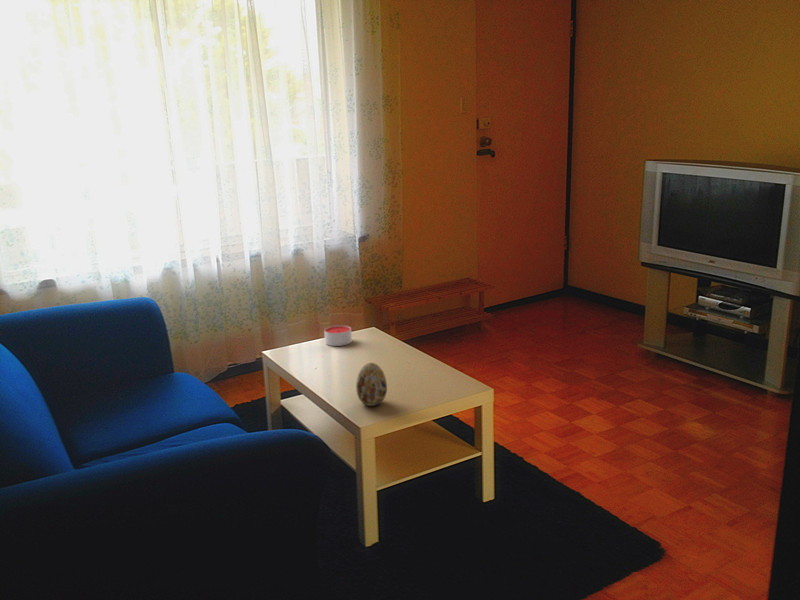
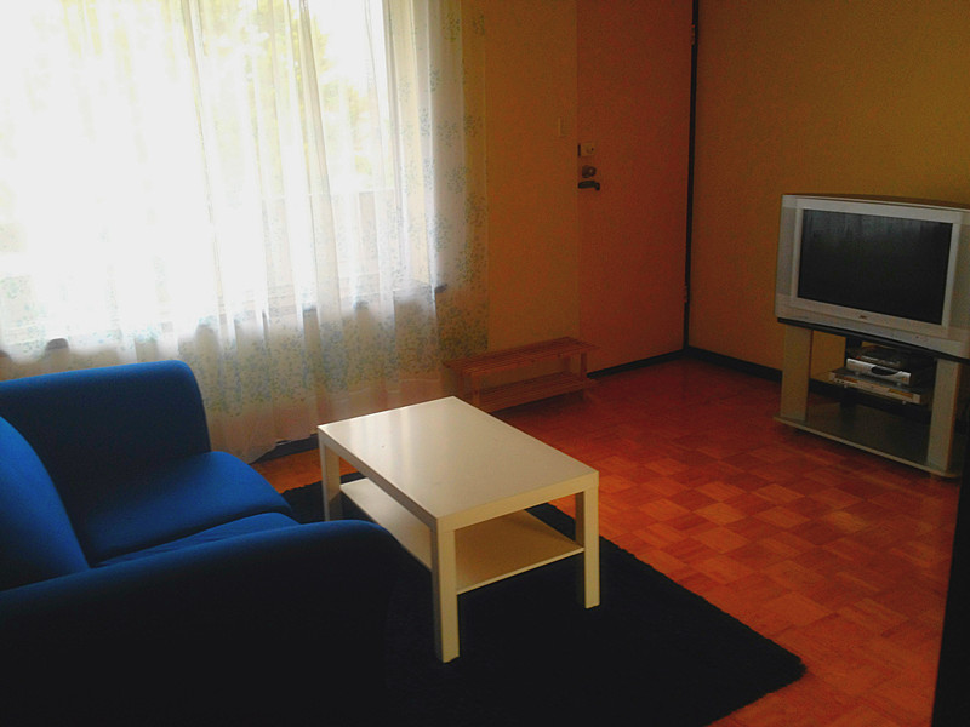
- decorative egg (371, 383)
- candle (338, 335)
